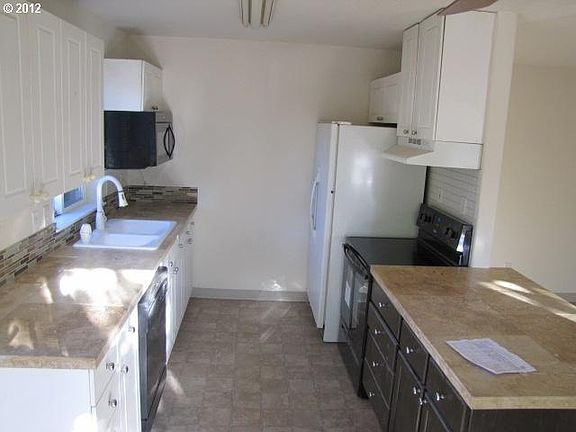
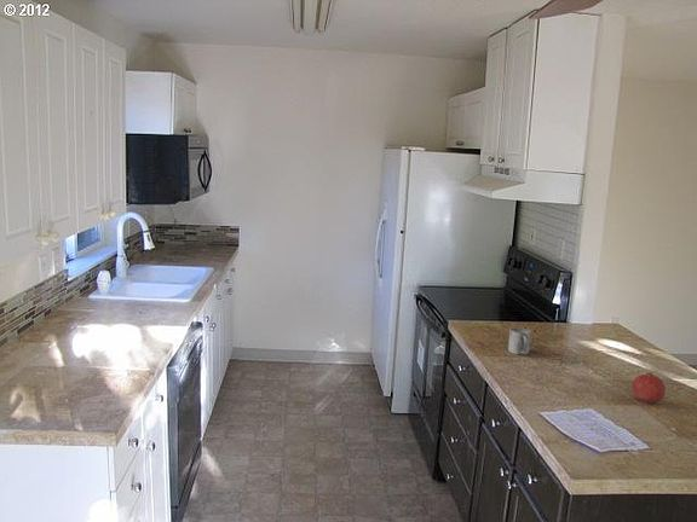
+ mug (520, 342)
+ fruit (649, 387)
